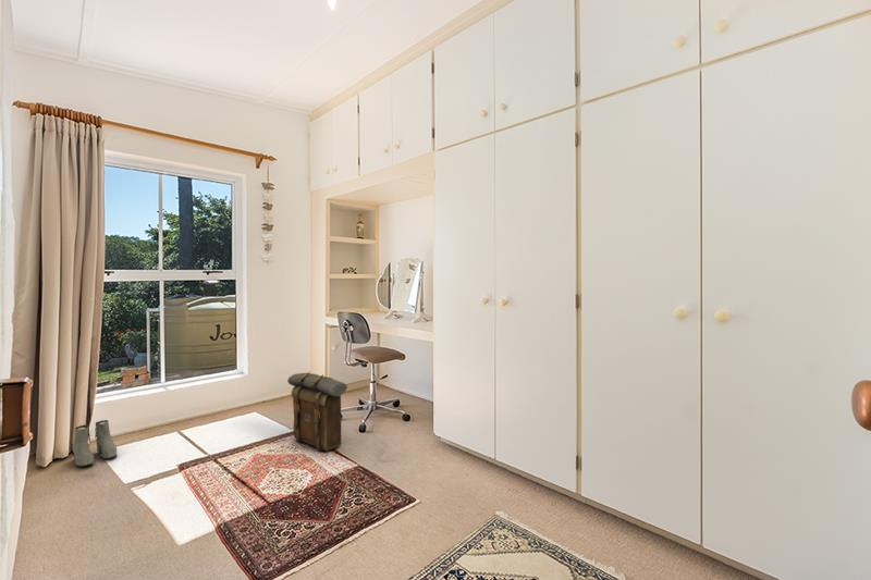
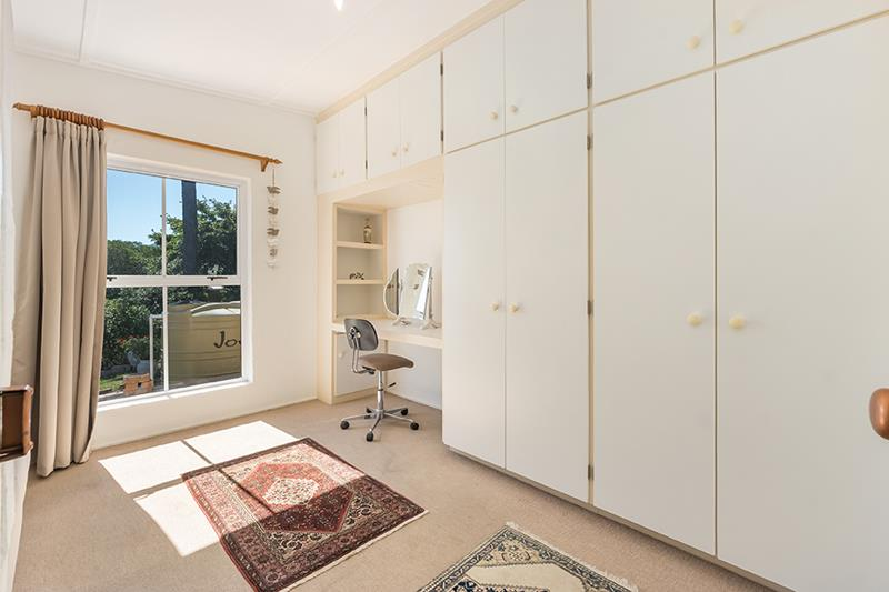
- boots (96, 441)
- backpack (316, 408)
